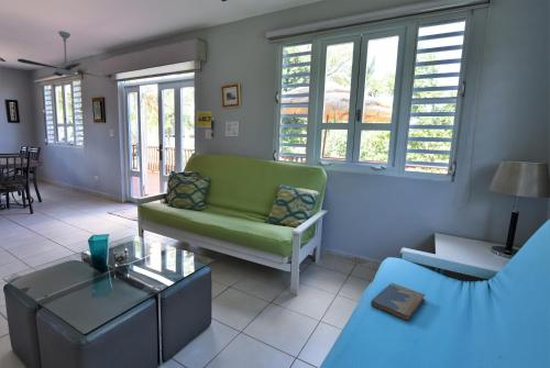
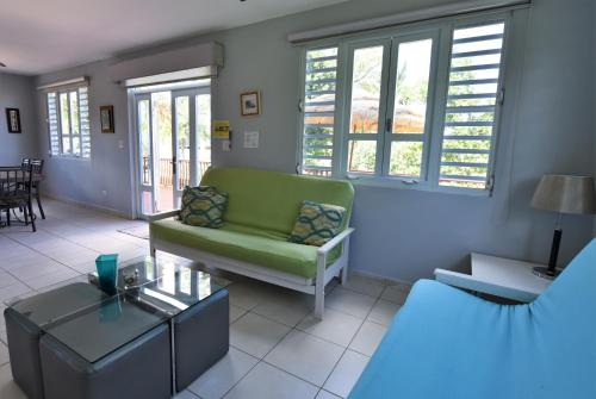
- hardcover book (398, 299)
- ceiling fan (65, 53)
